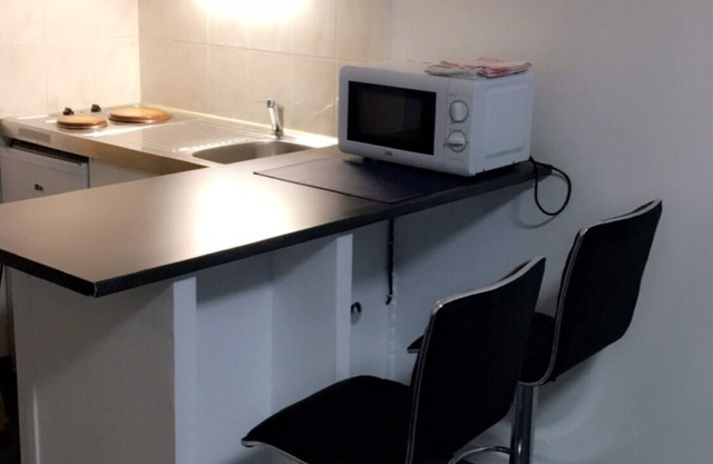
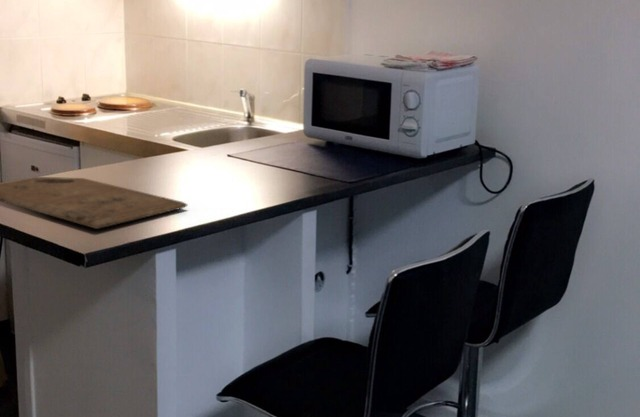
+ cutting board (76, 198)
